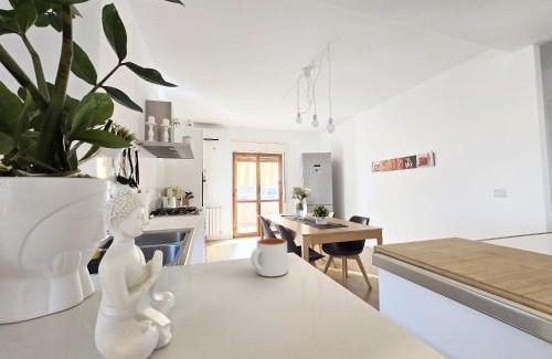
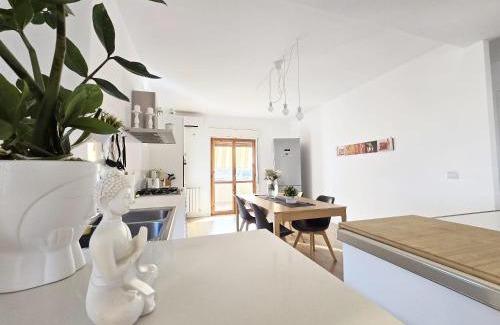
- mug (268, 256)
